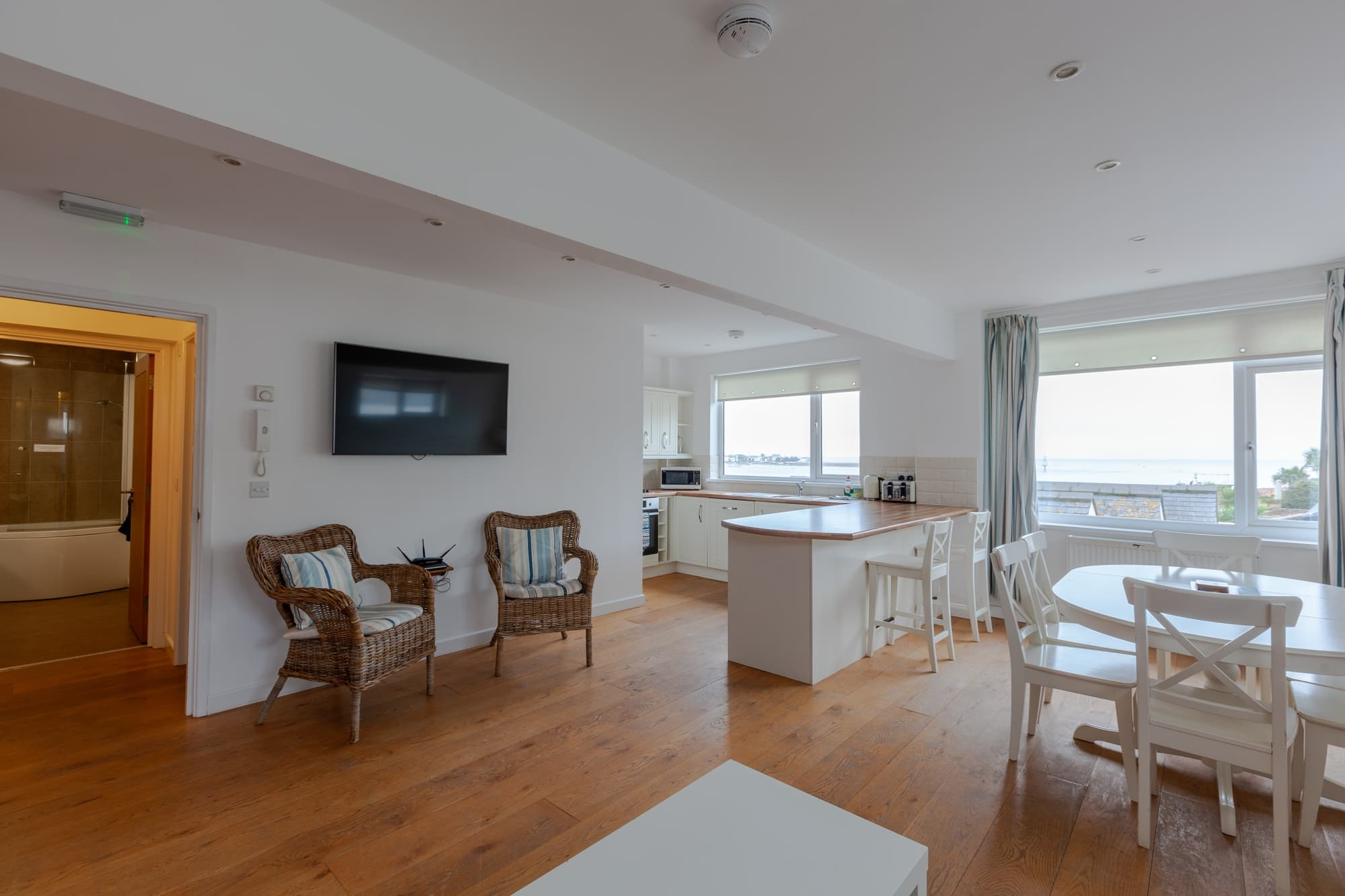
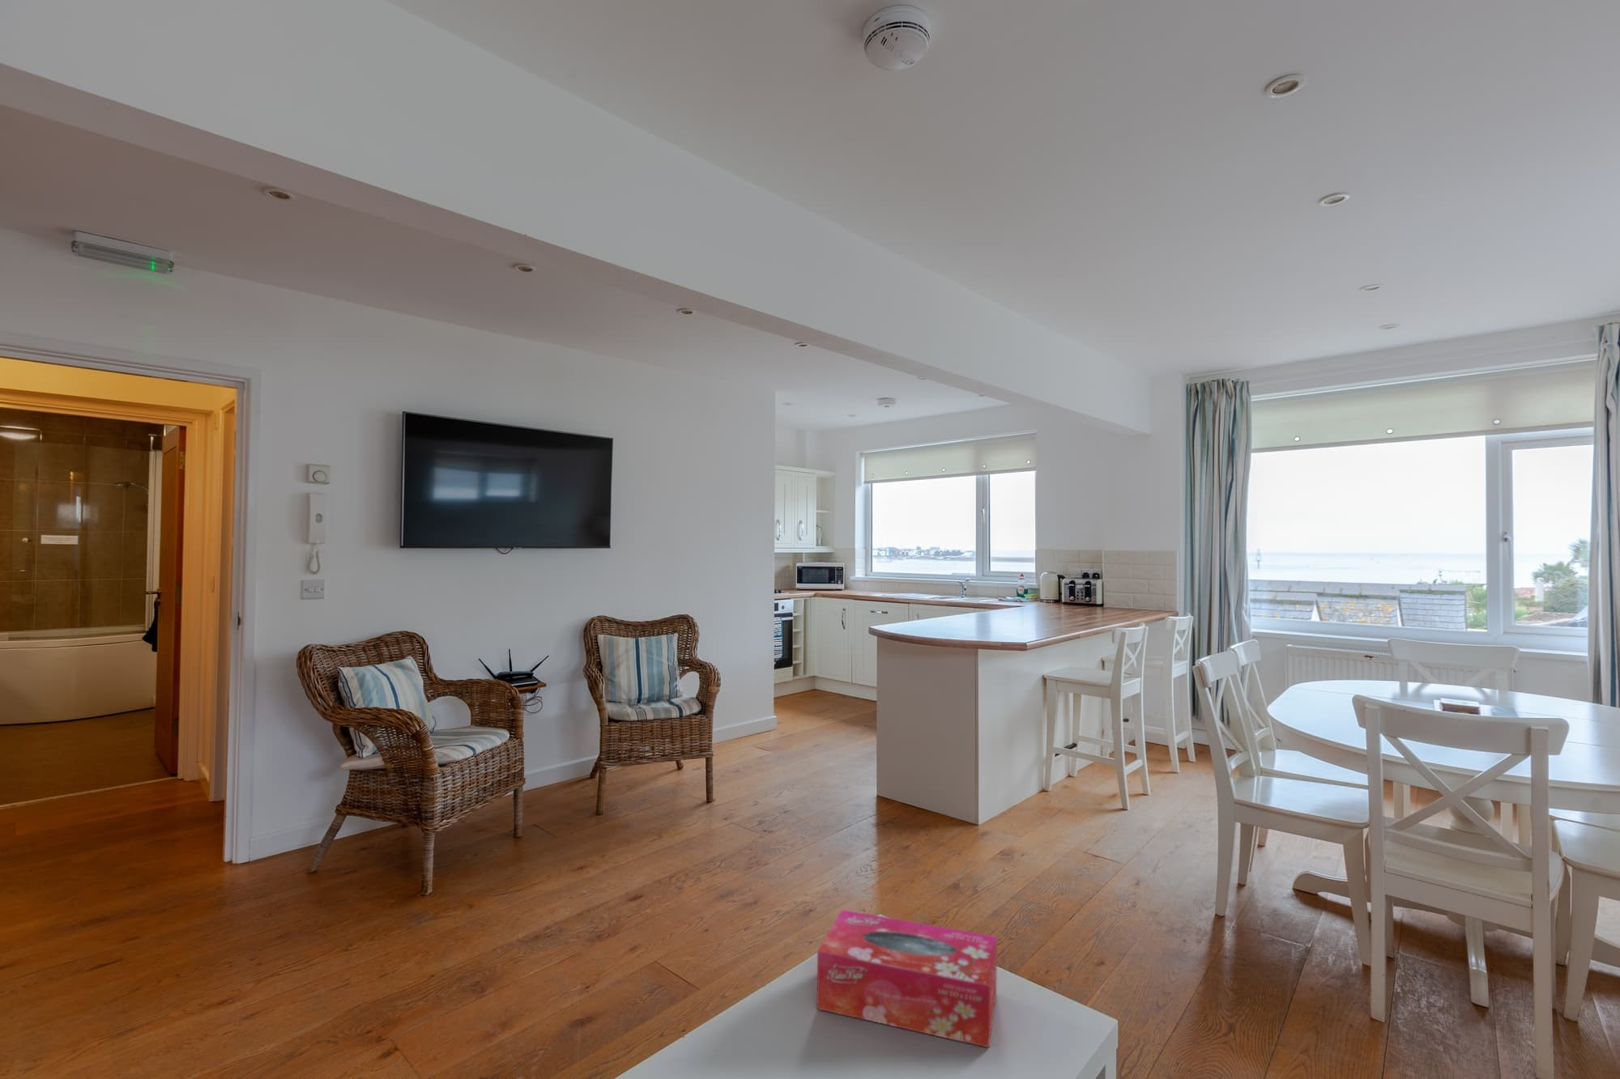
+ tissue box (908, 972)
